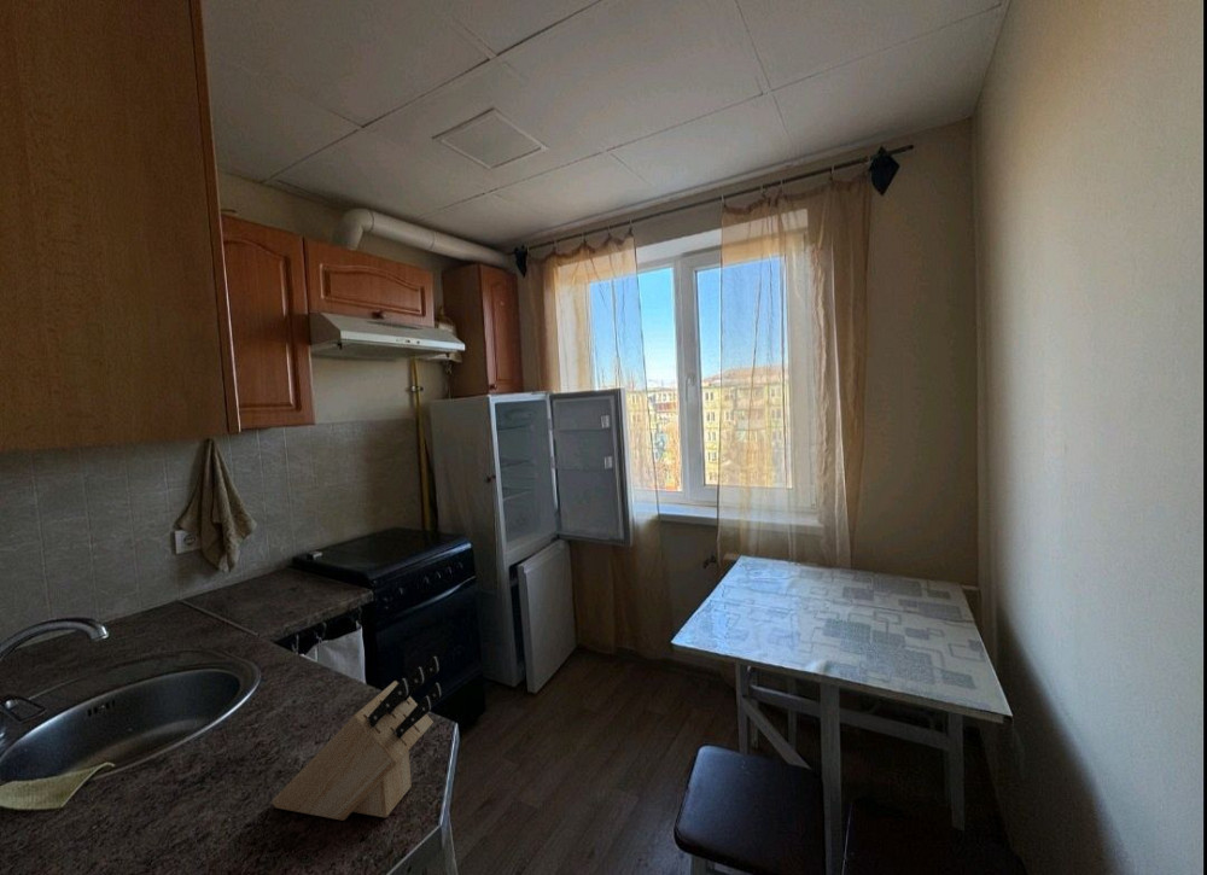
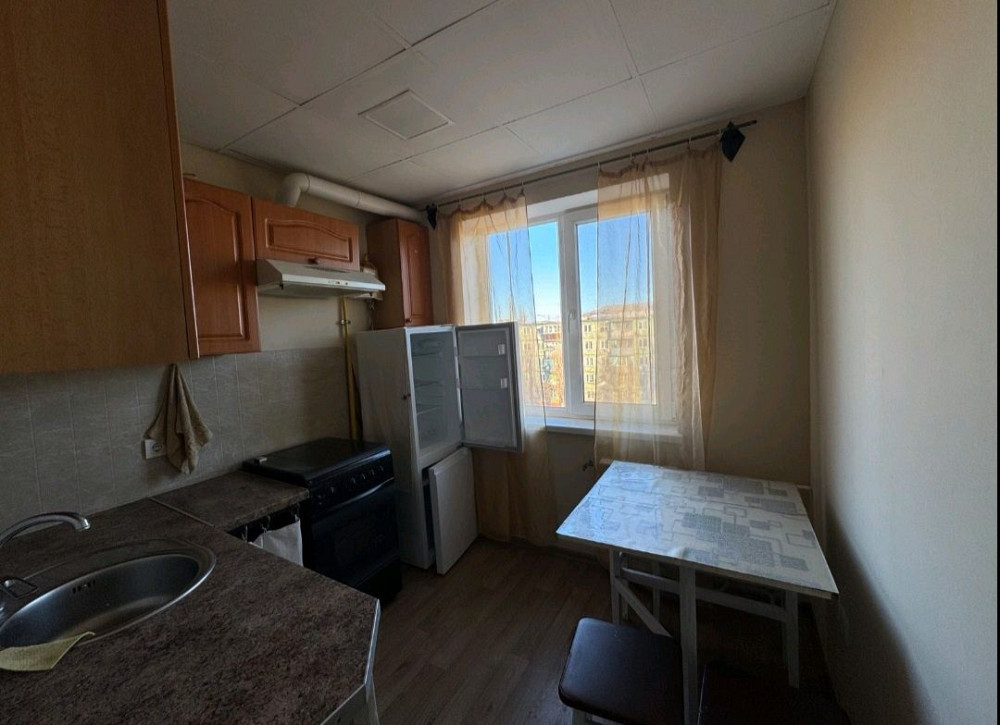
- knife block (362, 729)
